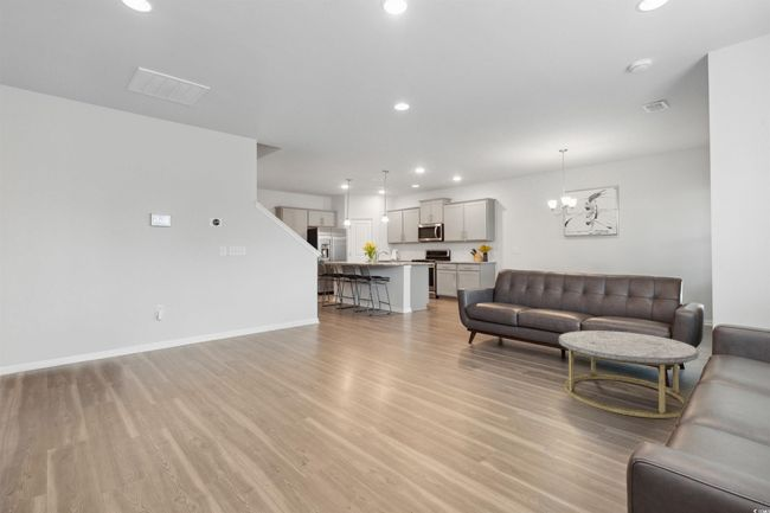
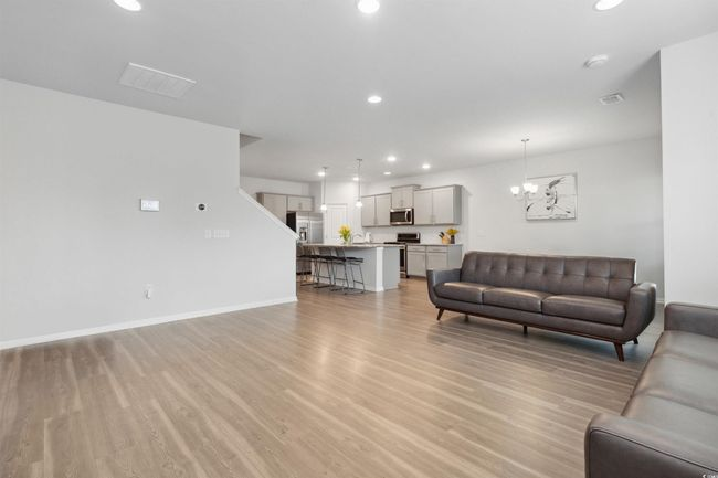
- coffee table (622, 361)
